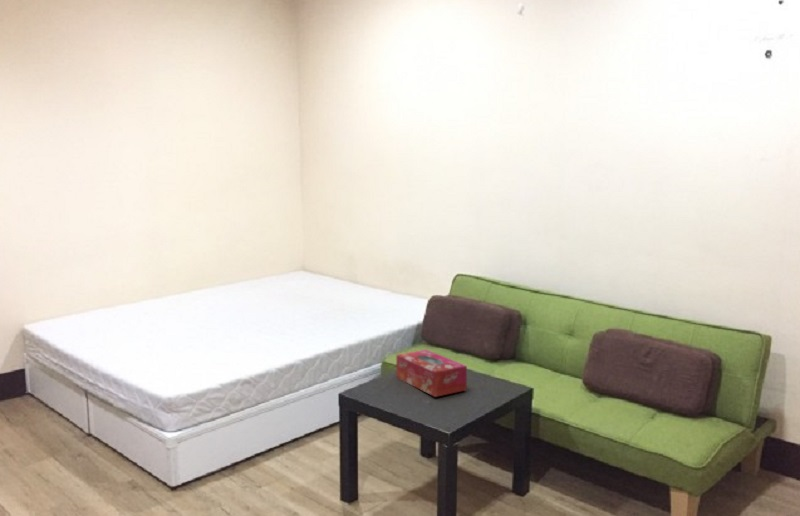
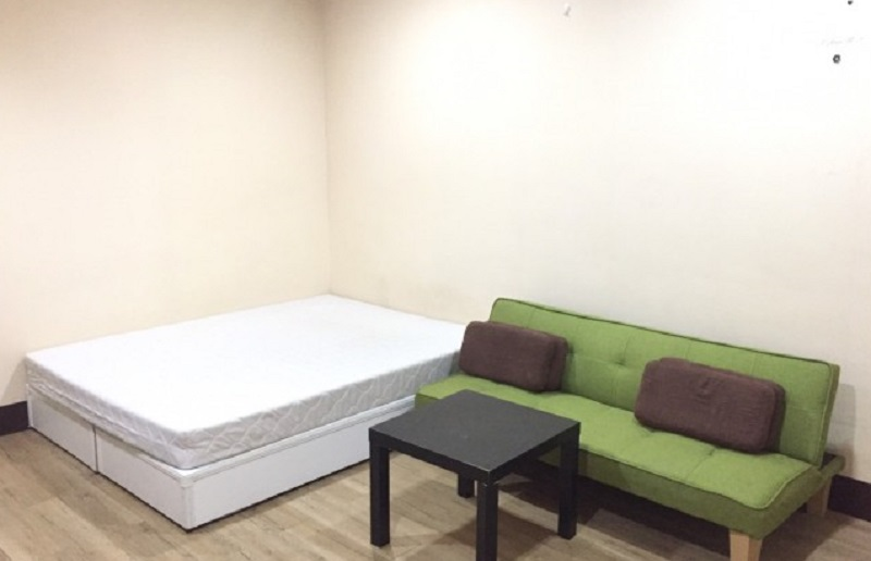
- tissue box (430, 371)
